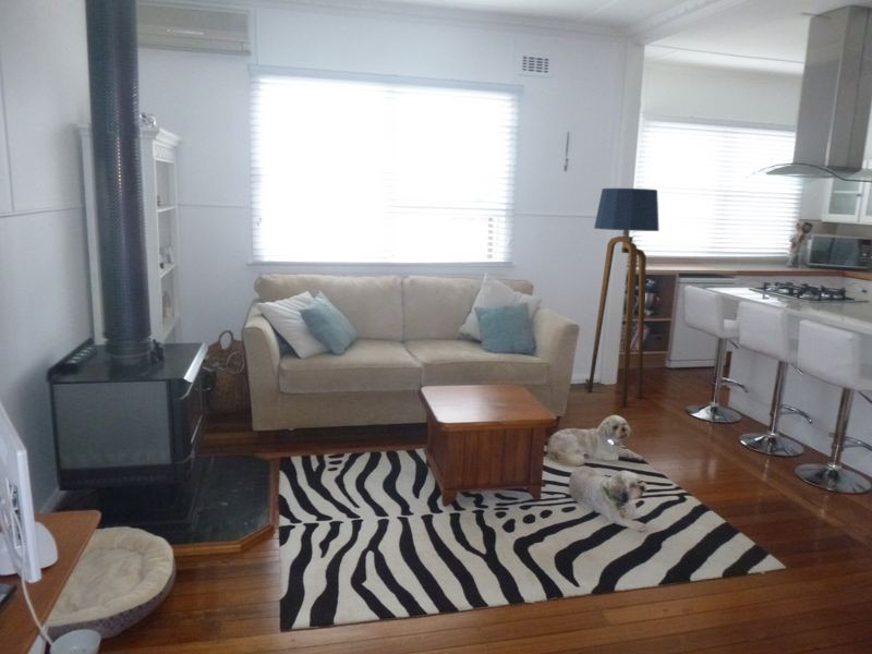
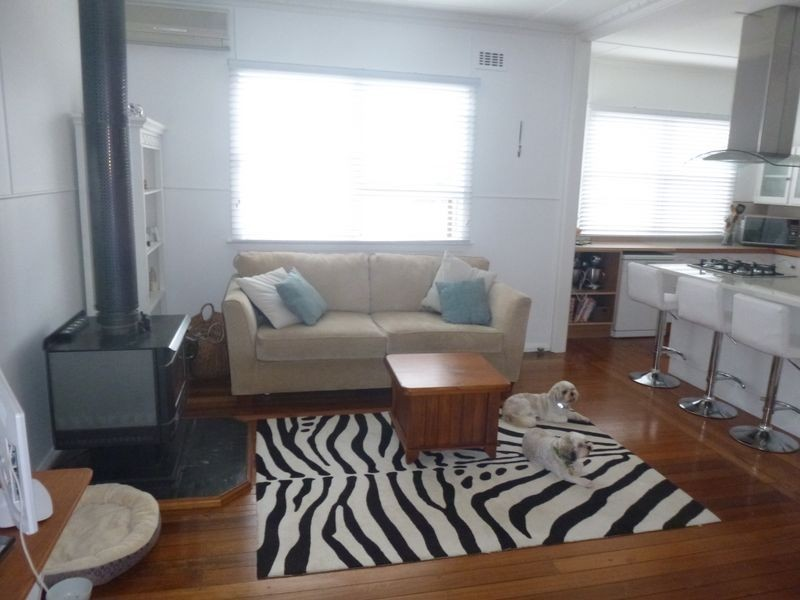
- floor lamp (627, 295)
